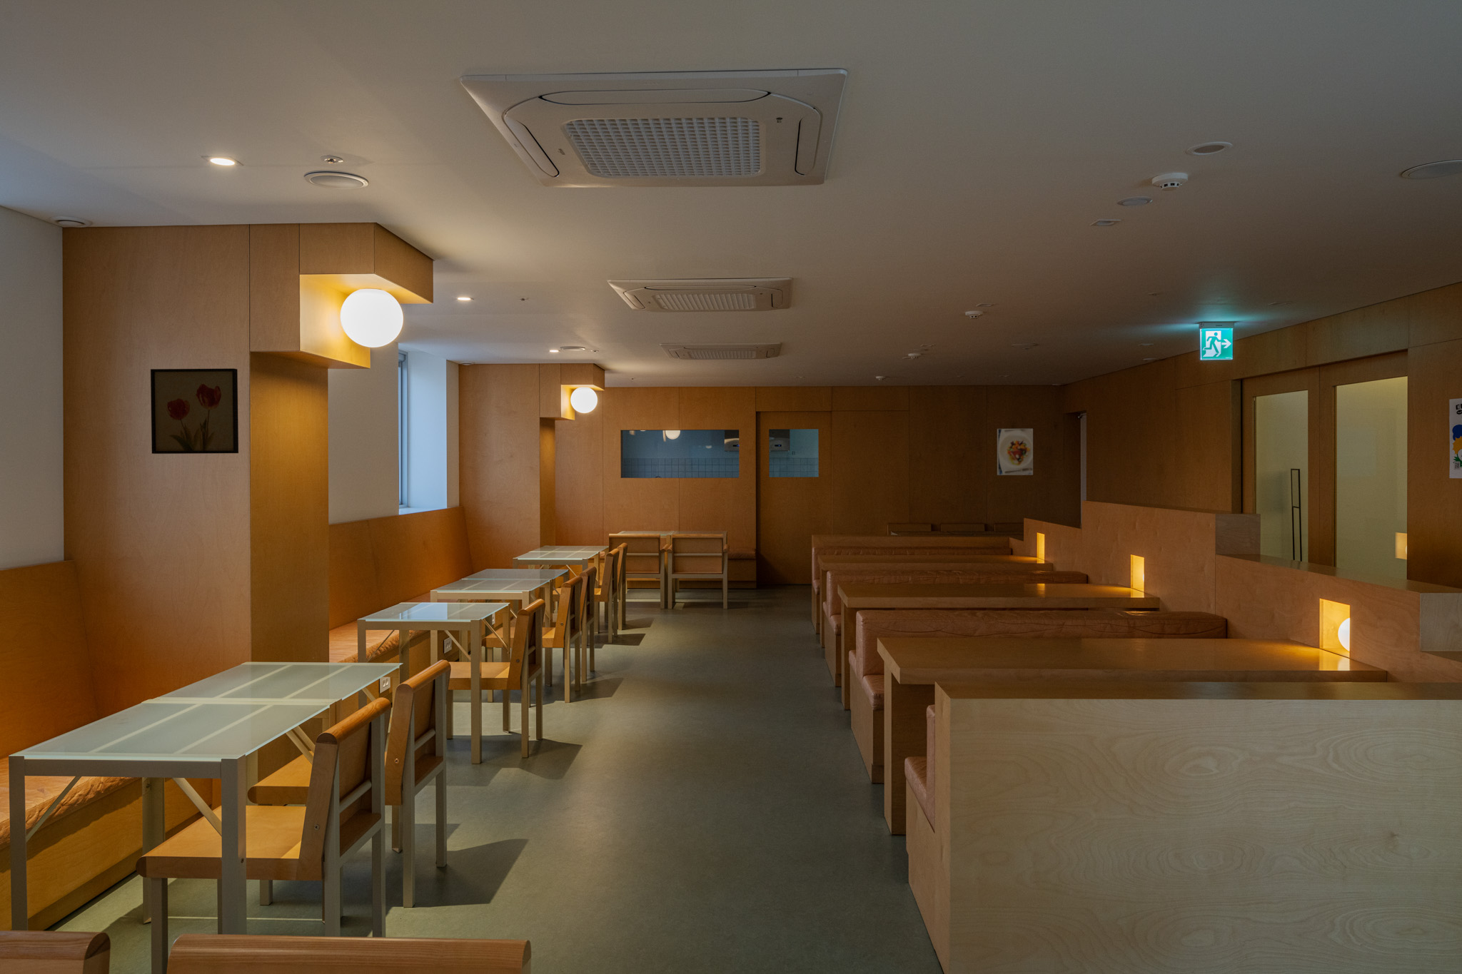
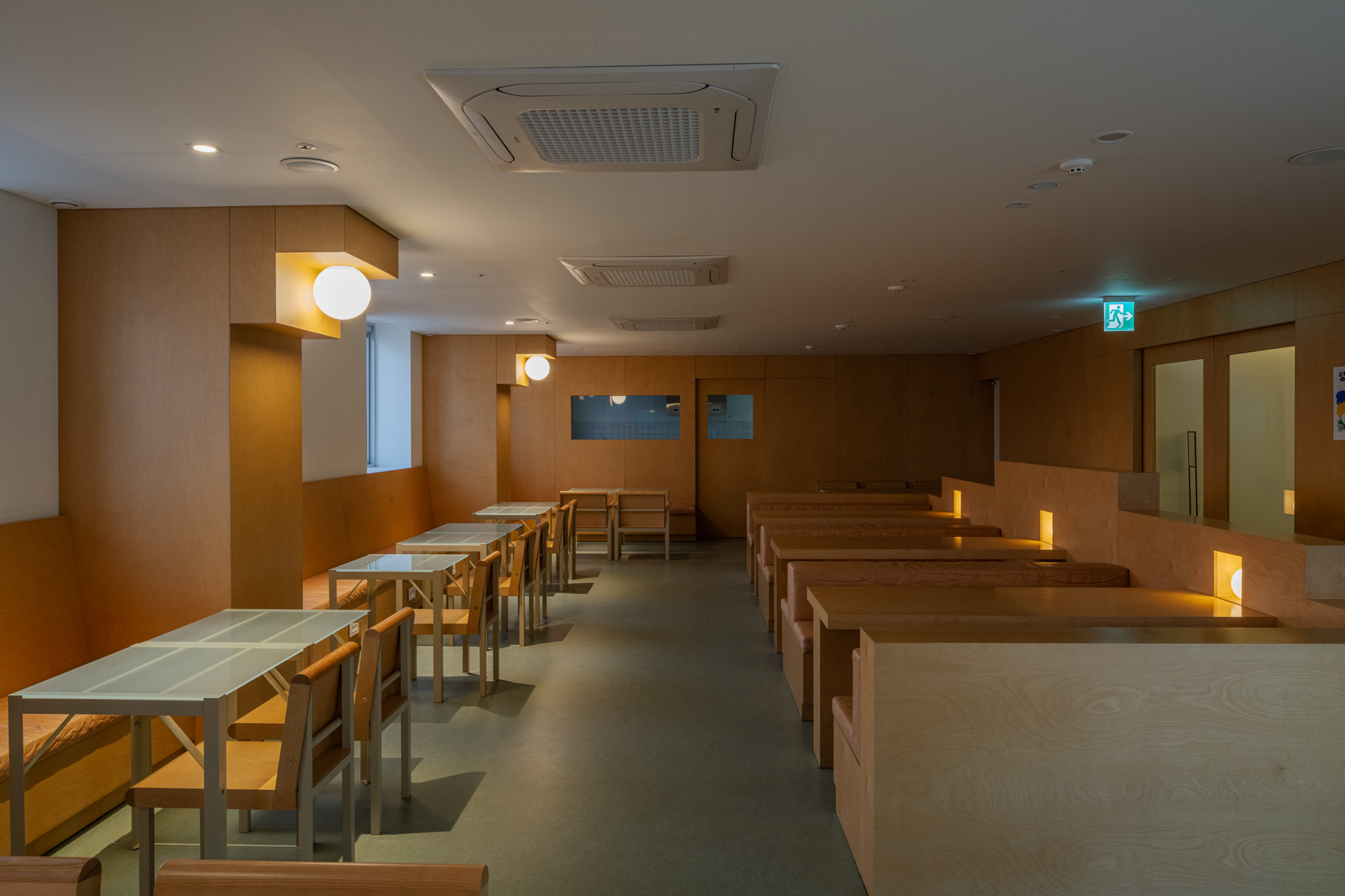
- wall art (196, 411)
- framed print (1014, 452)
